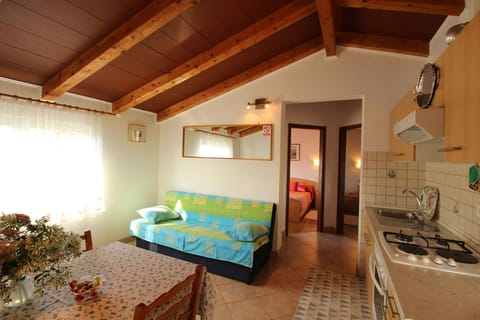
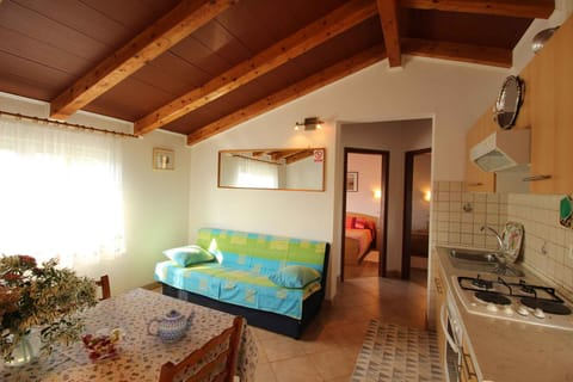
+ teapot (172, 322)
